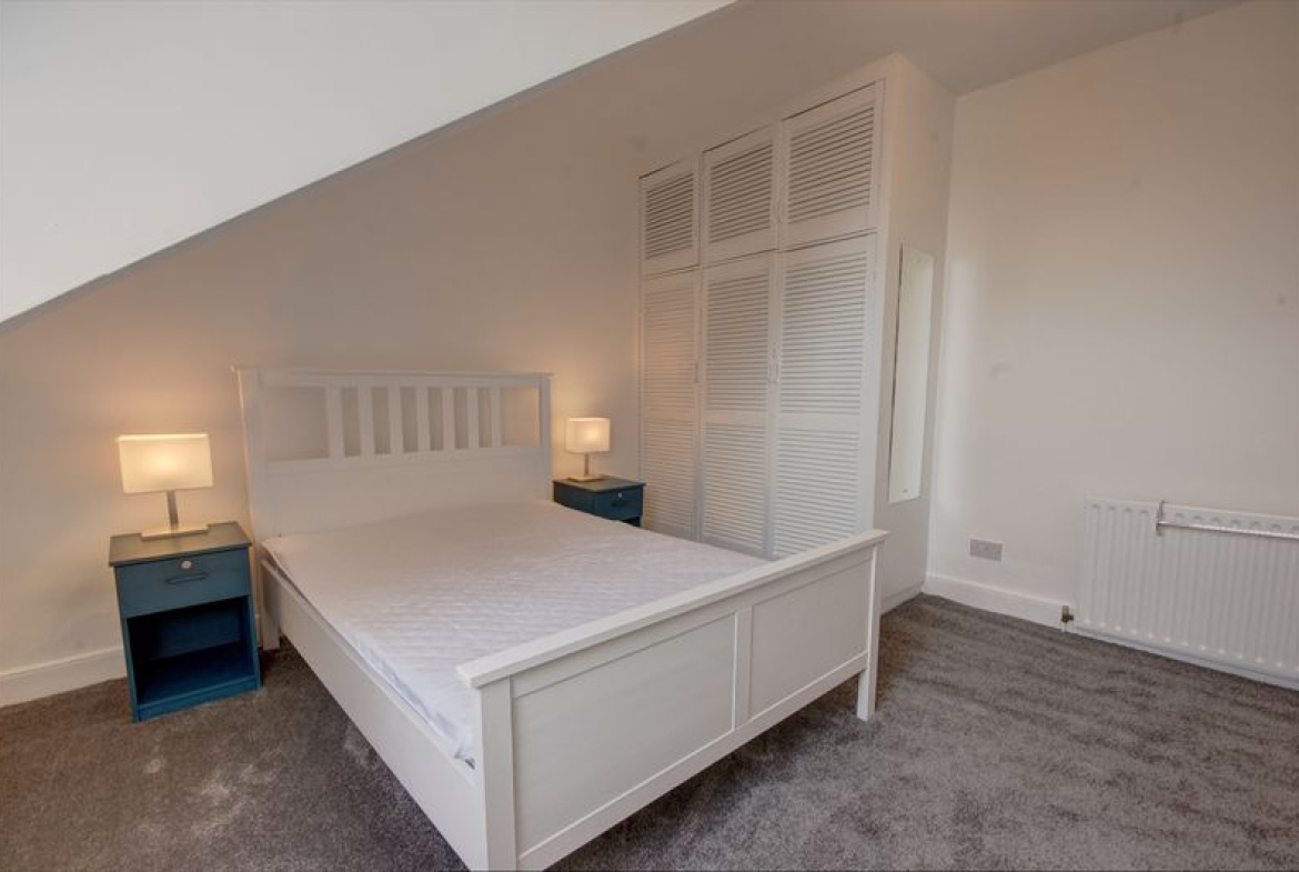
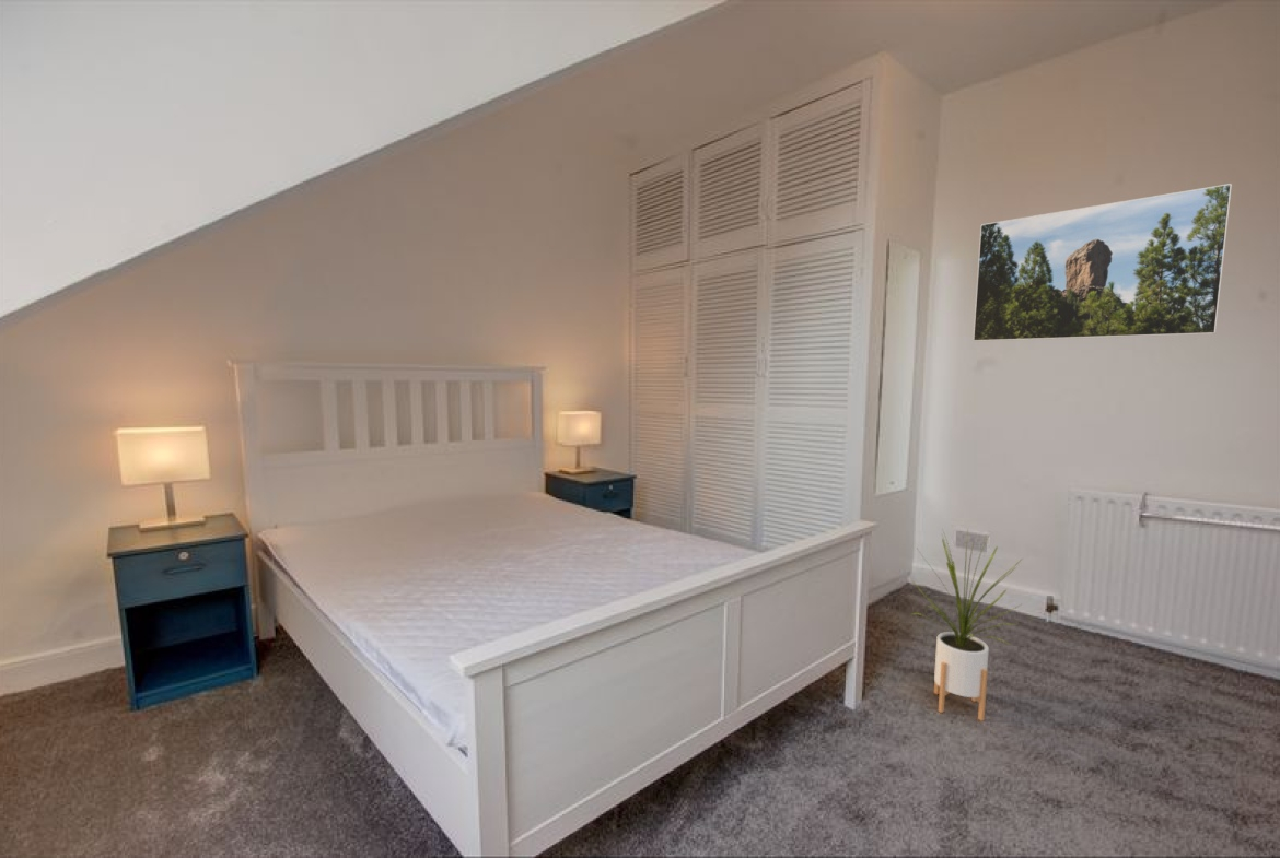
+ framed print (1085, 273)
+ house plant (964, 623)
